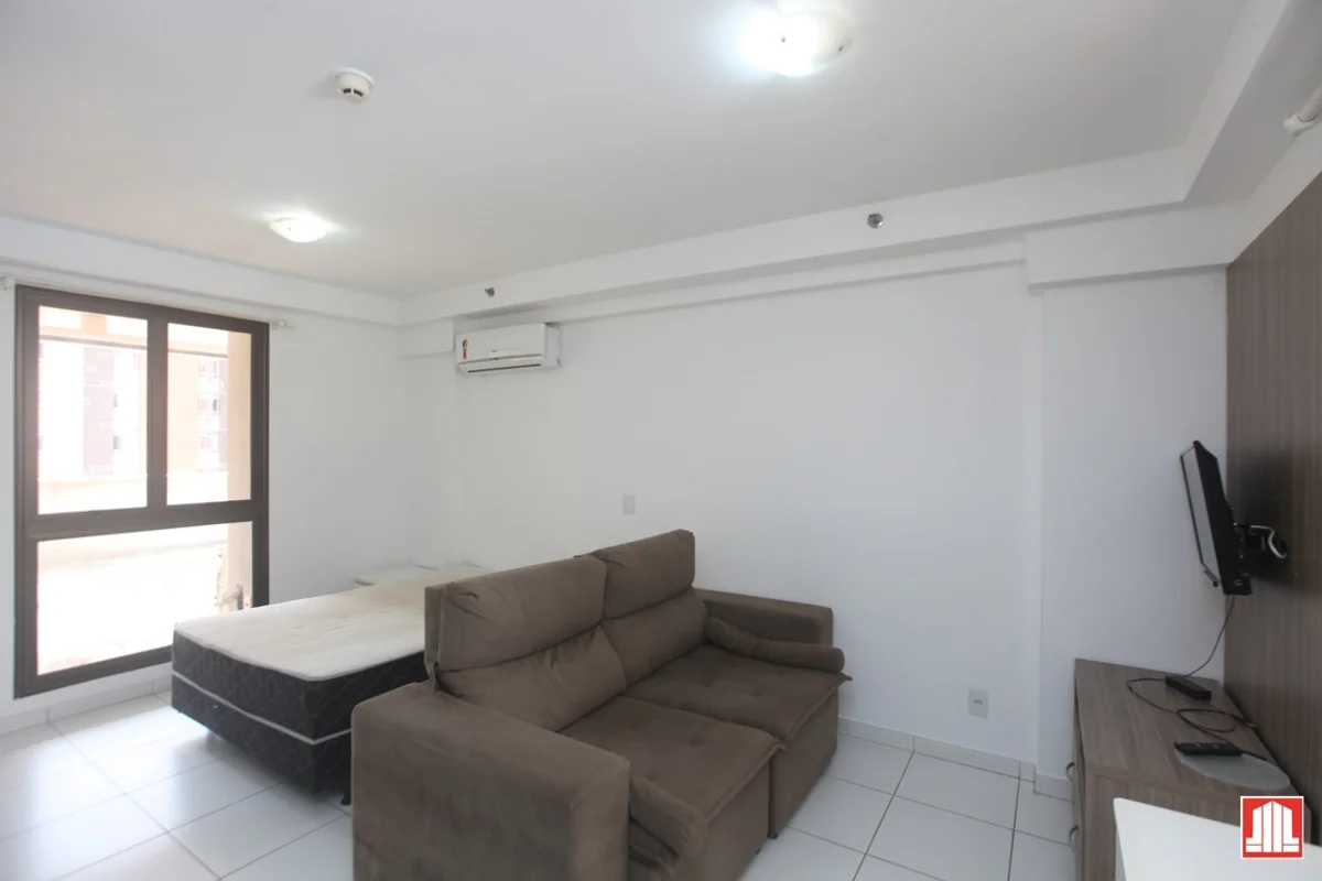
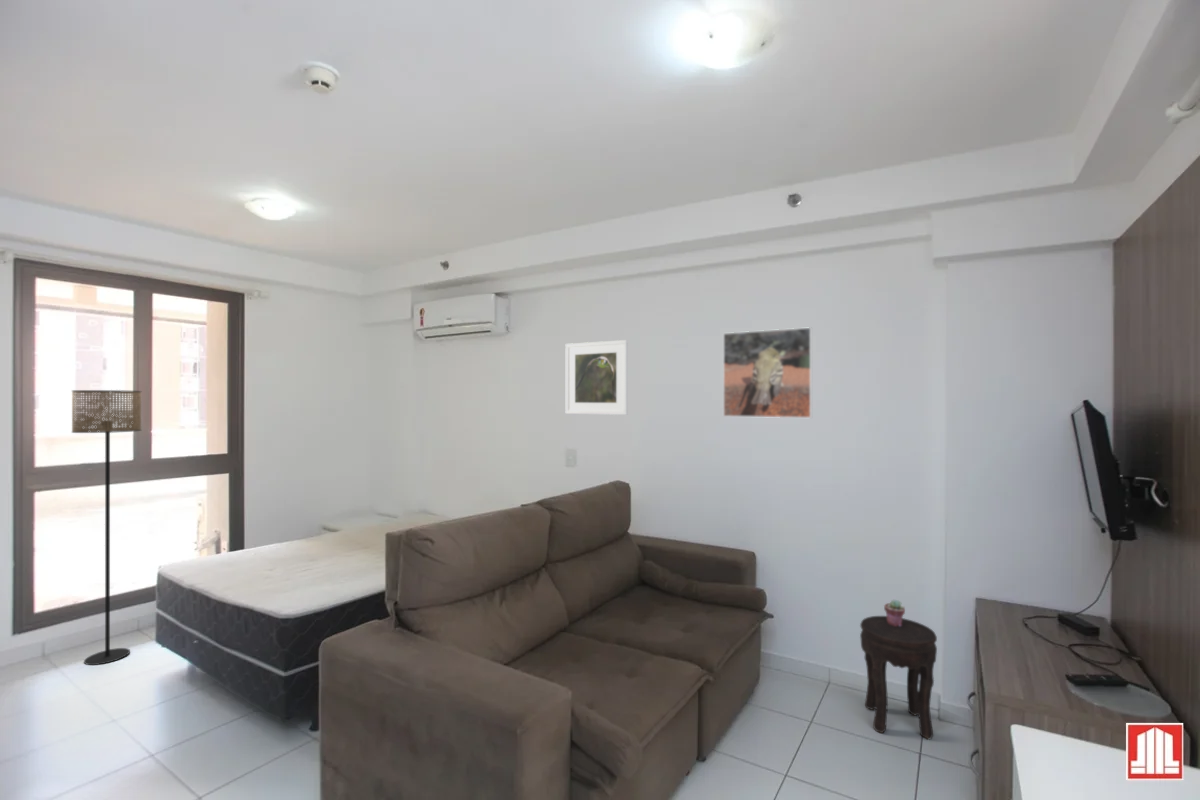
+ side table (900, 667)
+ potted succulent (894, 611)
+ floor lamp (107, 523)
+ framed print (765, 373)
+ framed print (595, 378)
